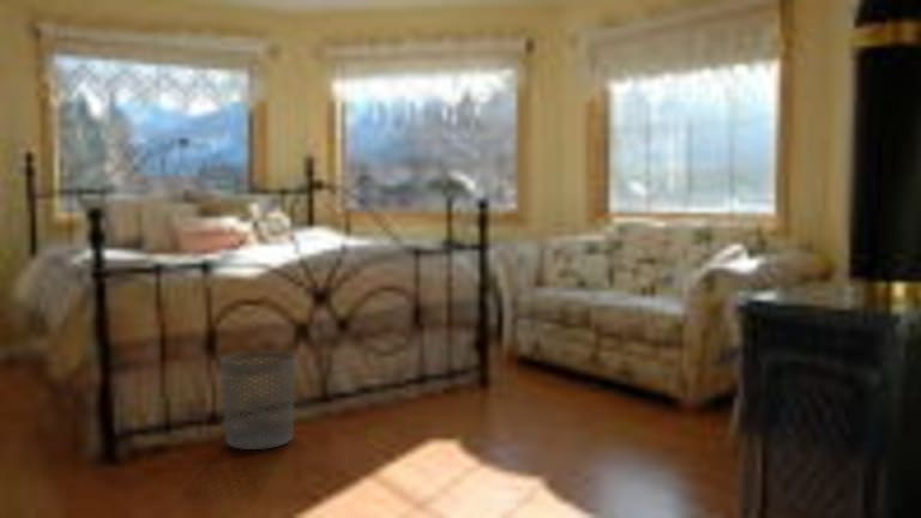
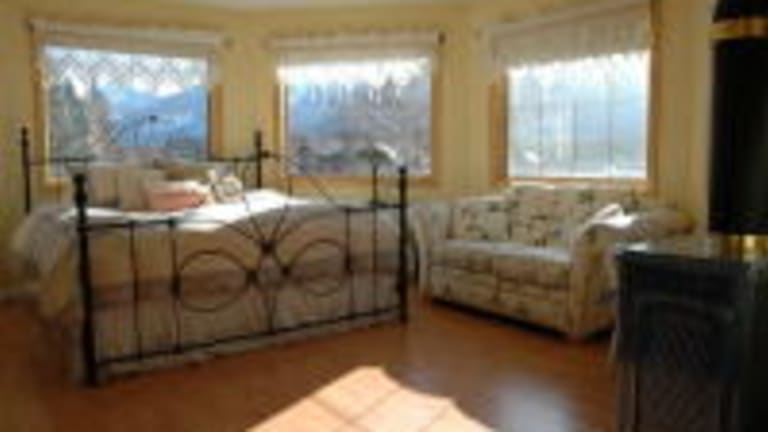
- waste bin (258, 399)
